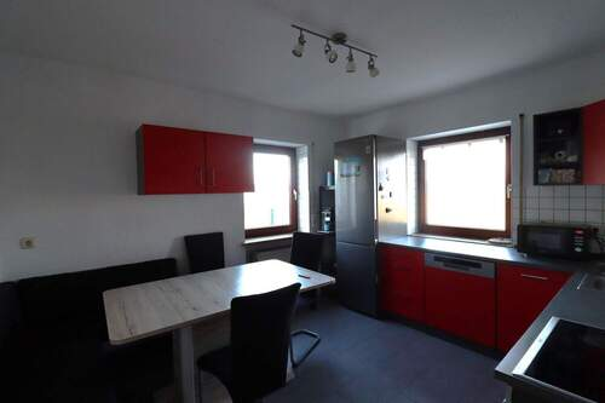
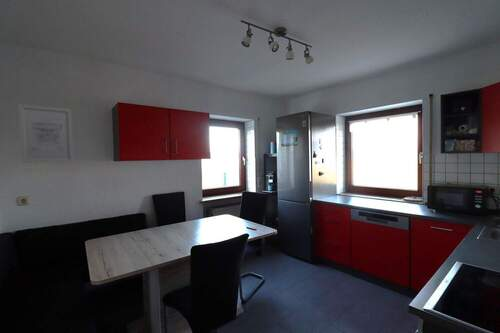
+ wall art (47, 134)
